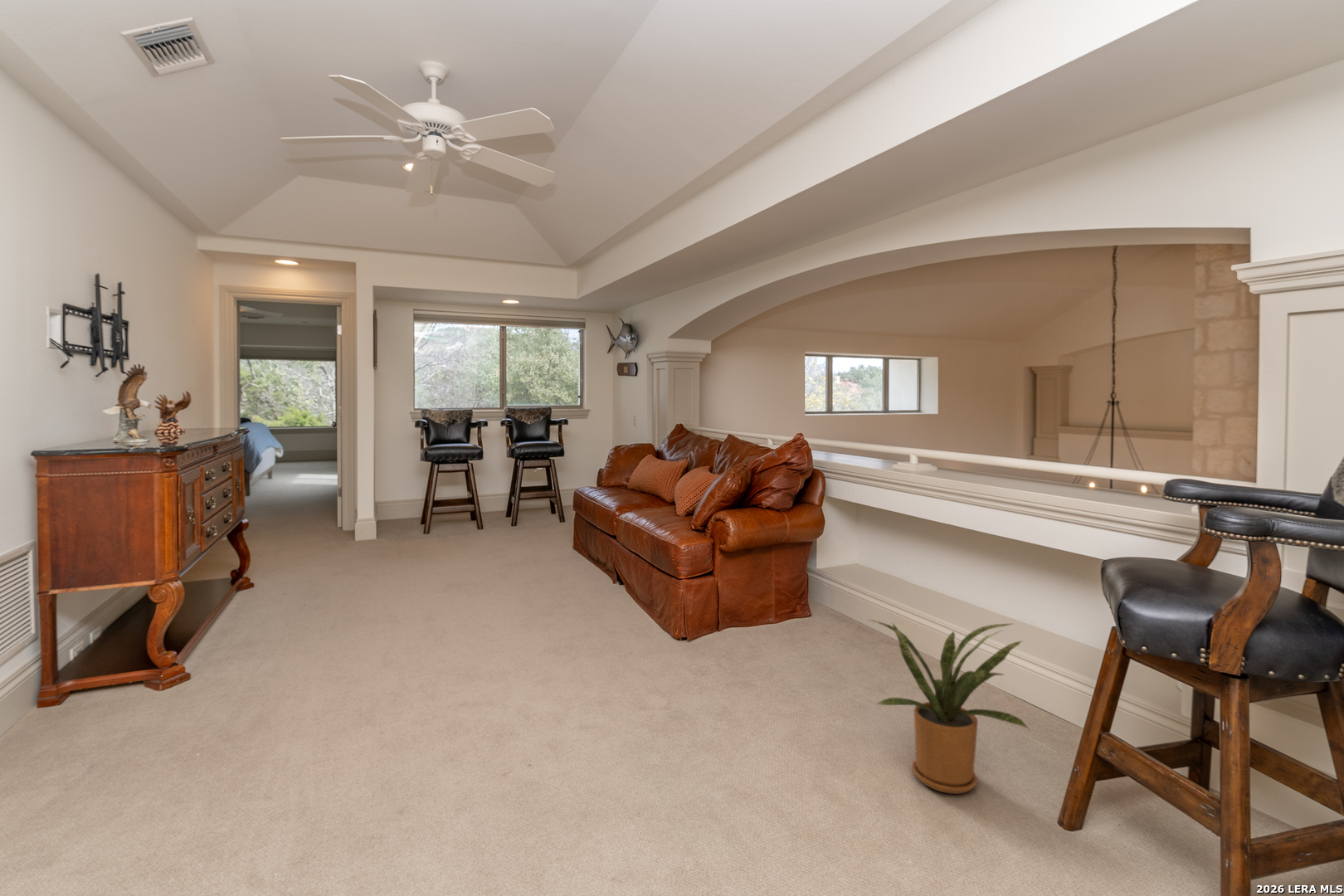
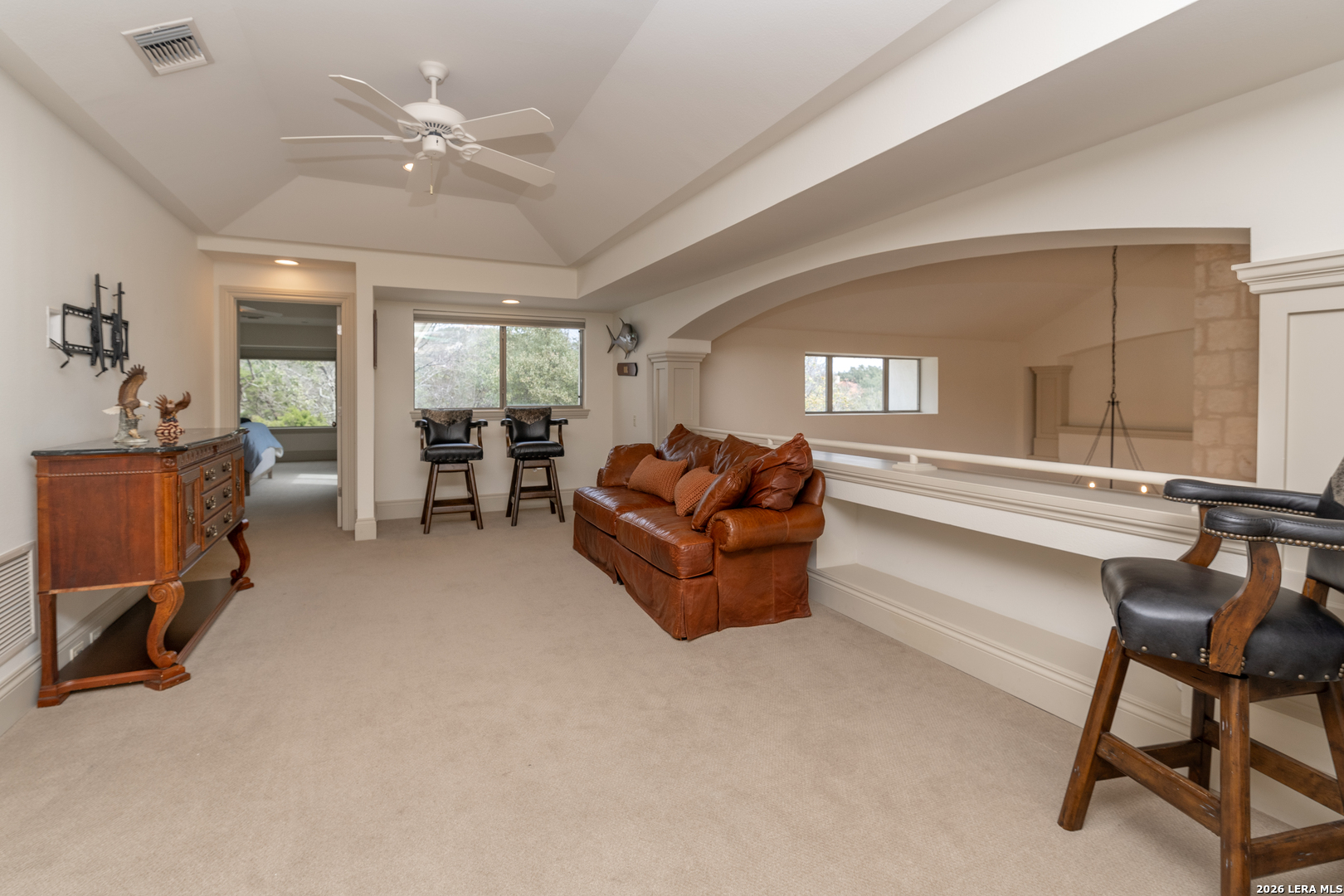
- house plant (948, 693)
